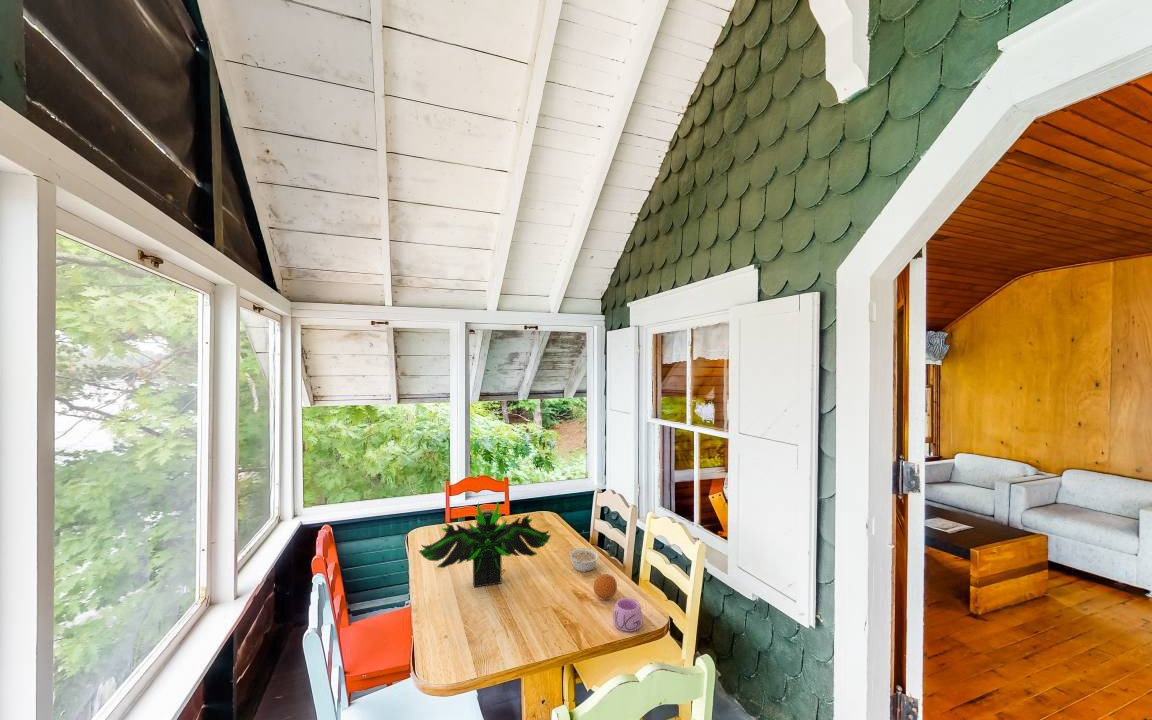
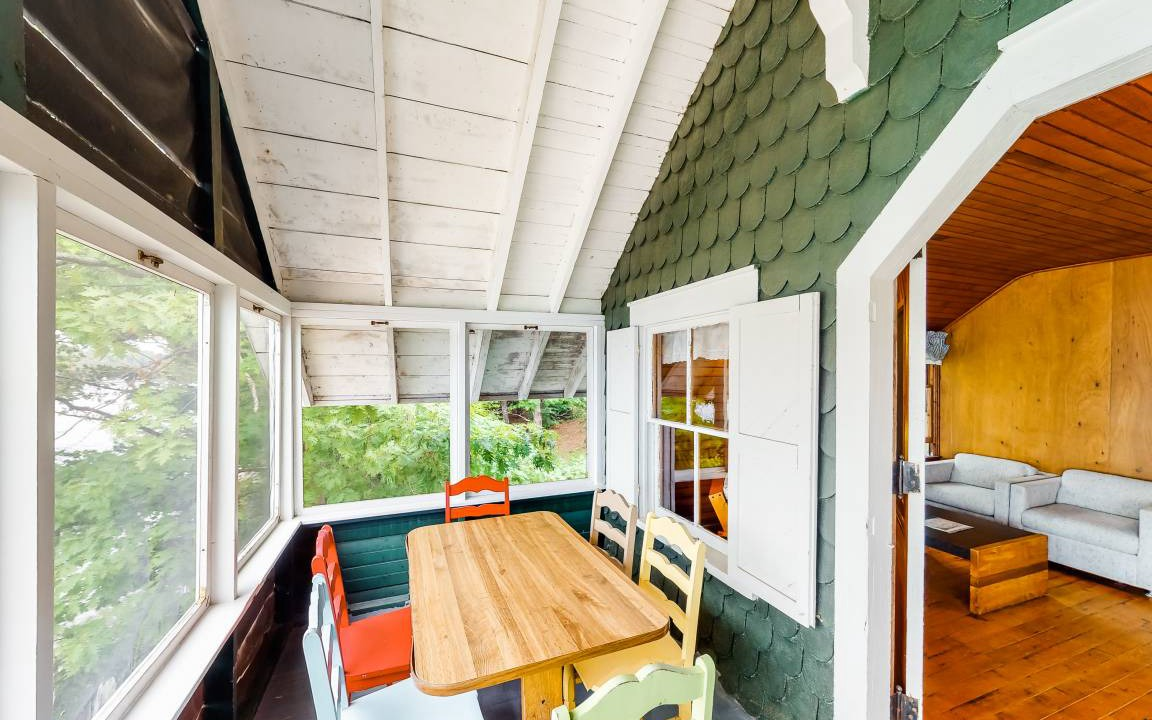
- legume (584, 560)
- mug (626, 612)
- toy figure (487, 540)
- fruit (605, 586)
